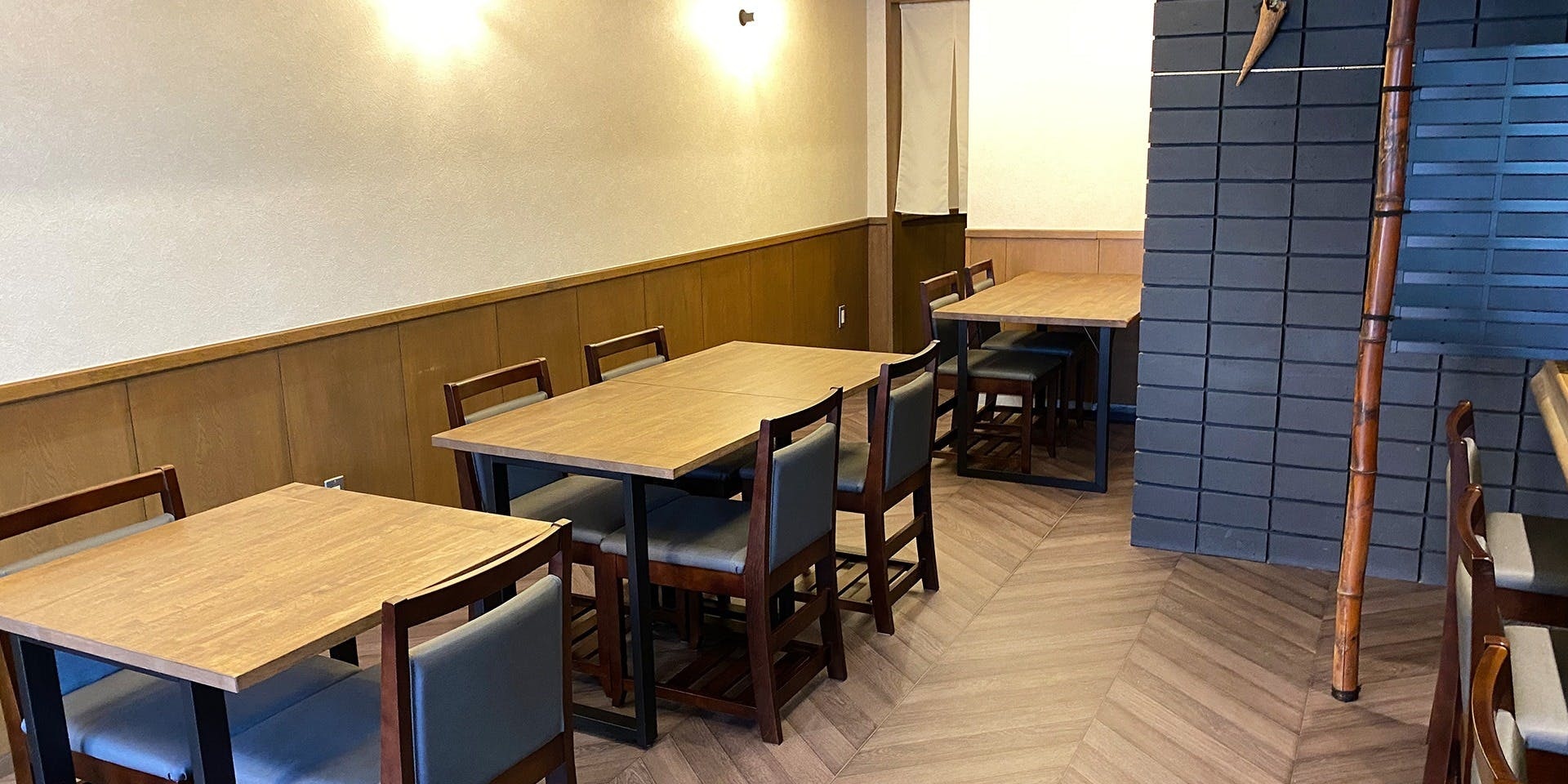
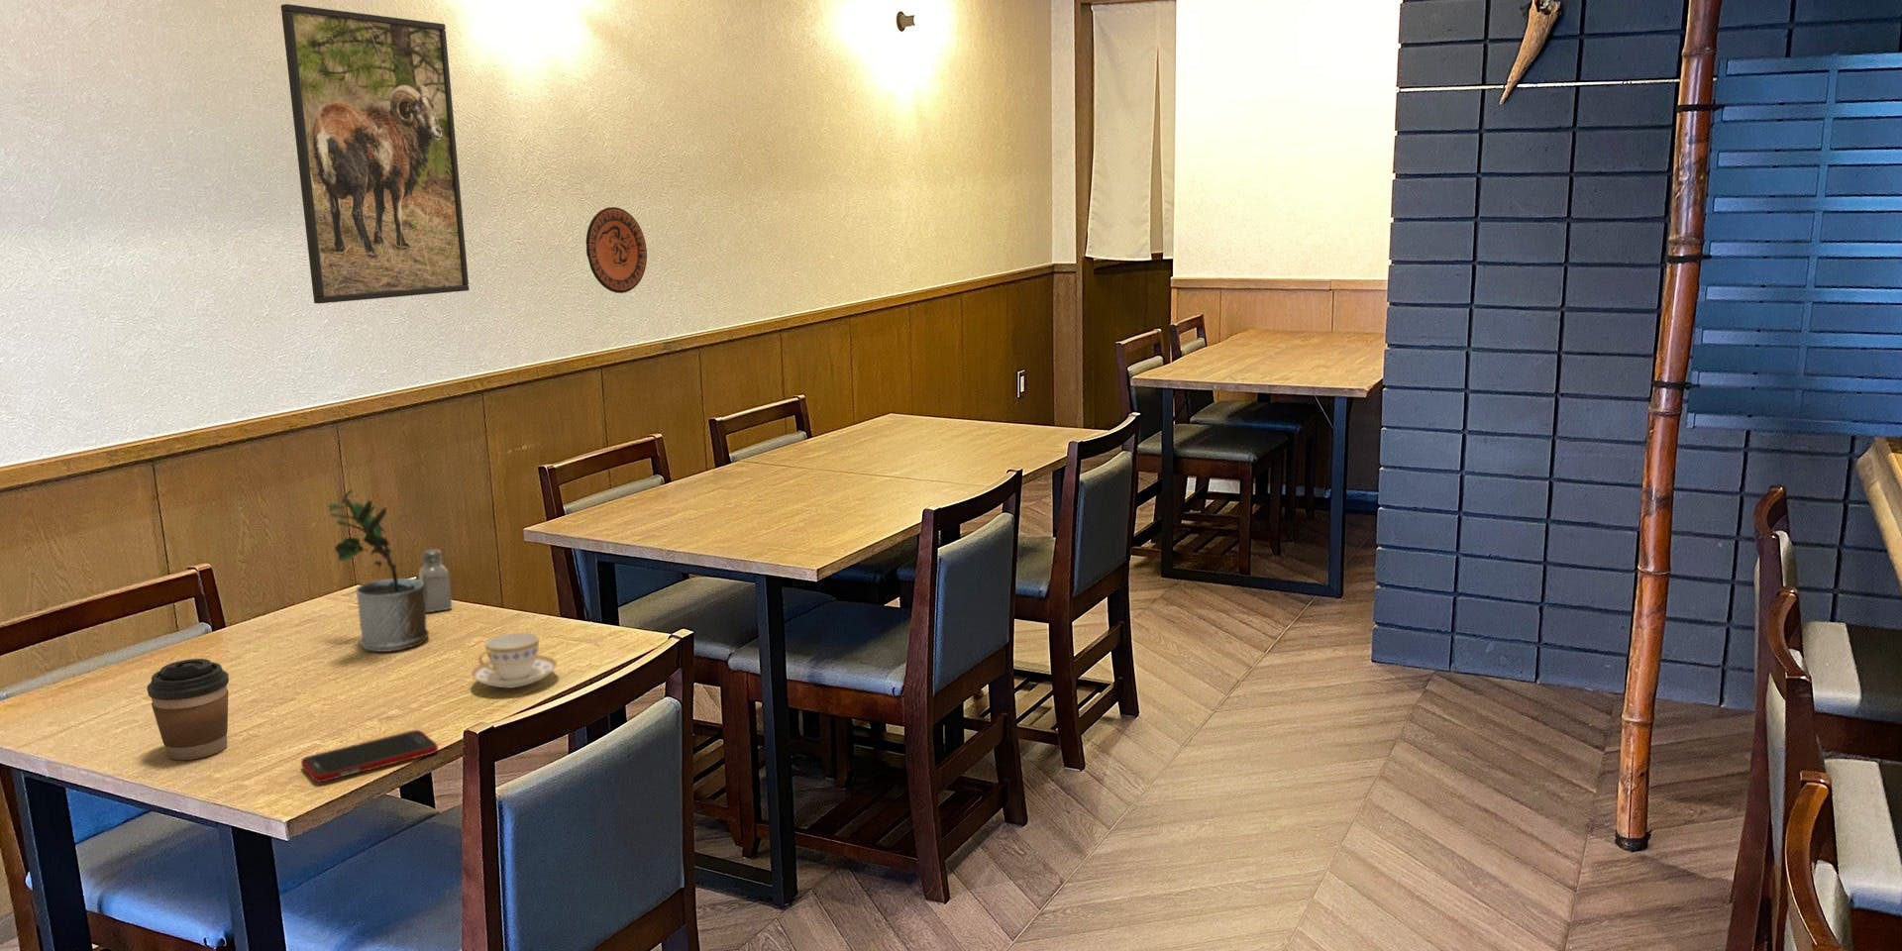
+ saltshaker (434, 580)
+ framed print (381, 158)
+ coffee cup (192, 705)
+ cell phone (370, 754)
+ teacup (513, 661)
+ decorative plate (615, 250)
+ potted plant (376, 564)
